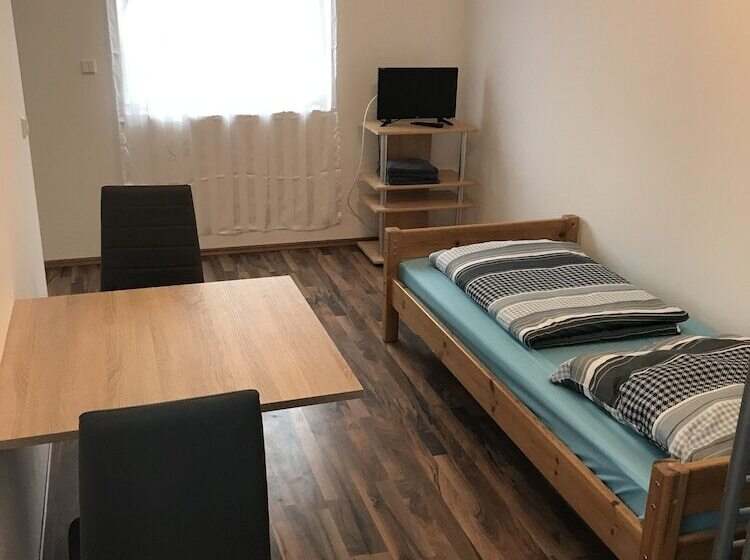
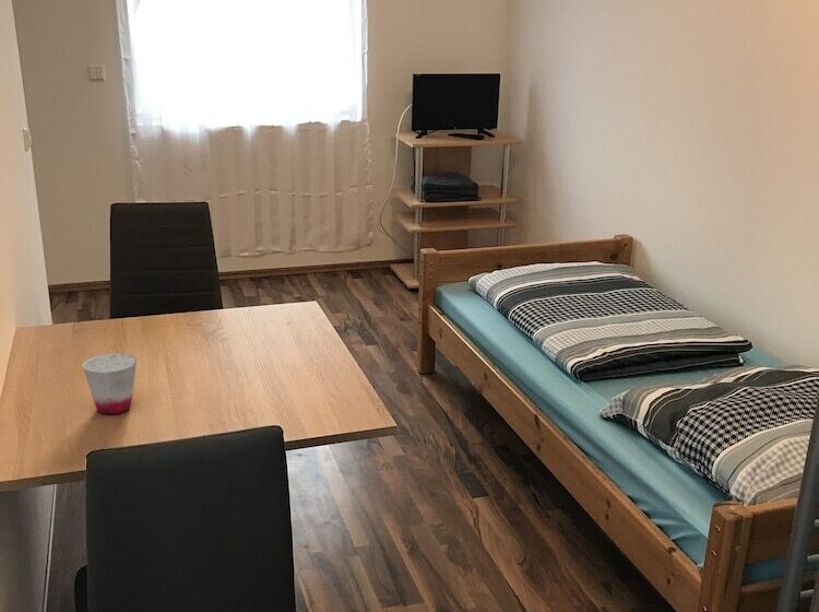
+ cup (111, 385)
